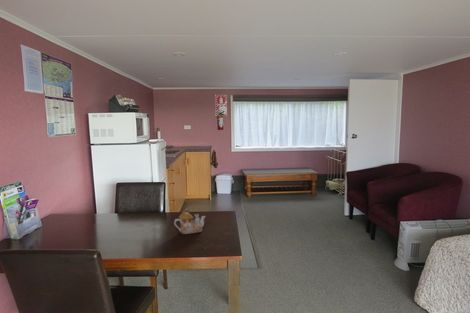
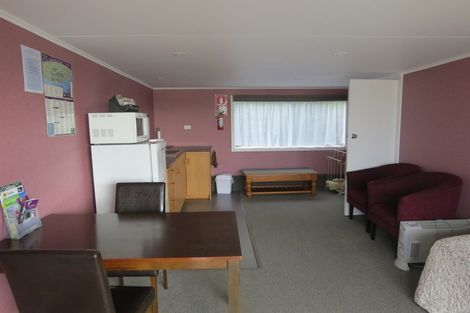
- teapot (190, 219)
